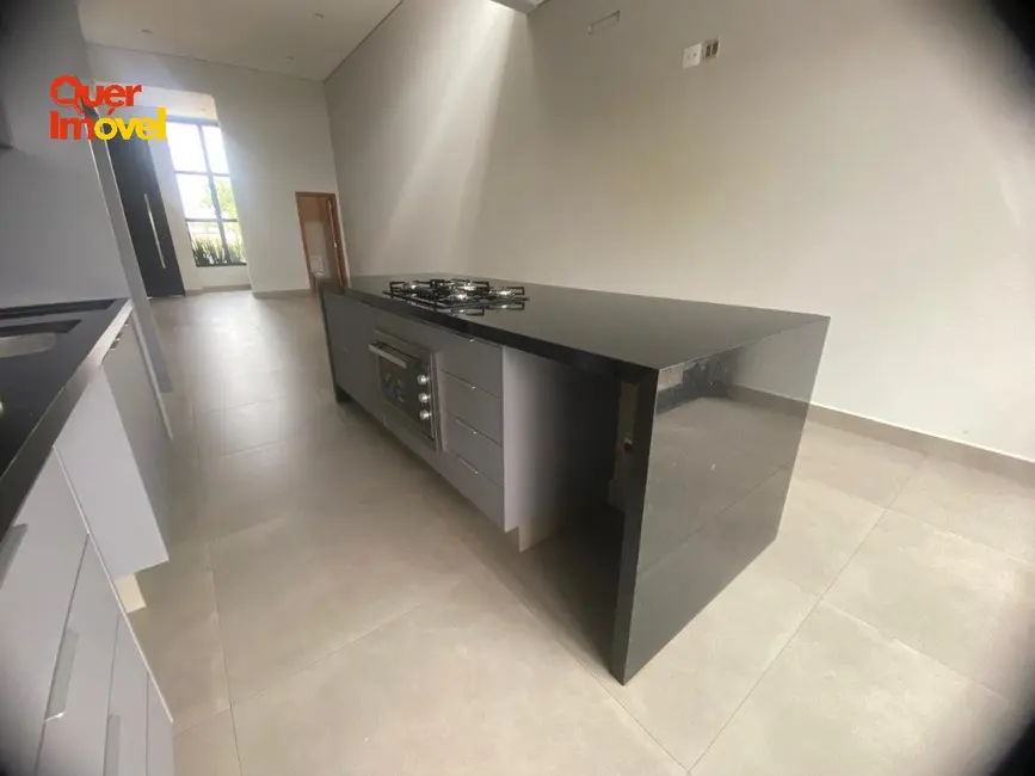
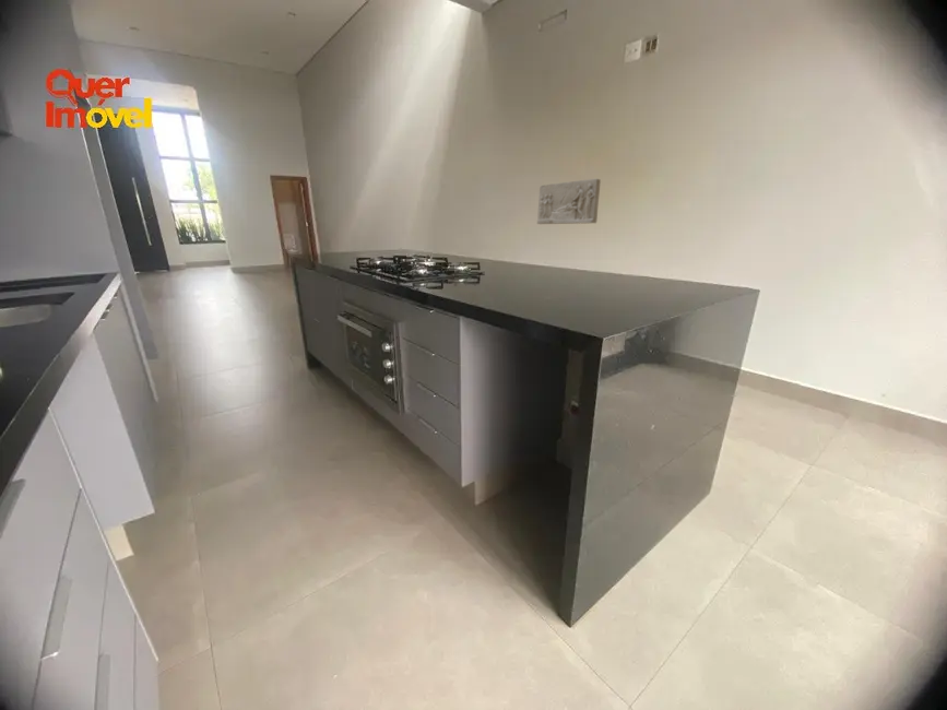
+ relief sculpture (566, 203)
